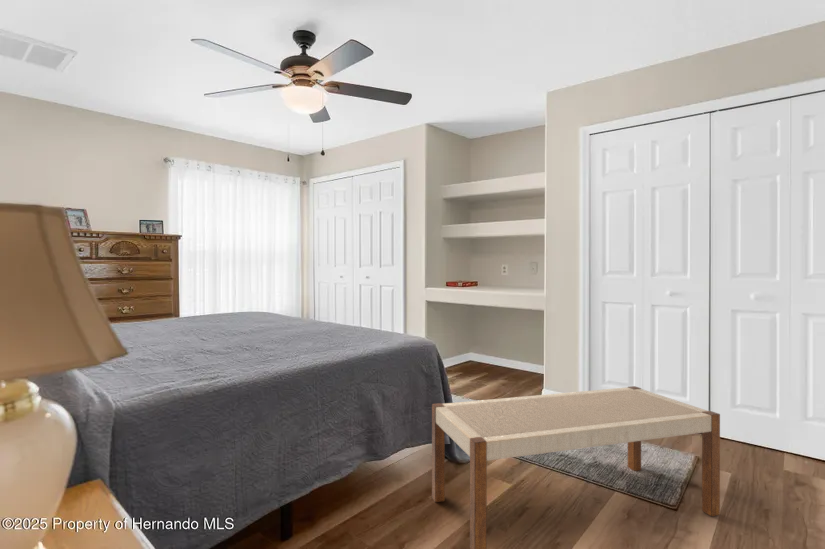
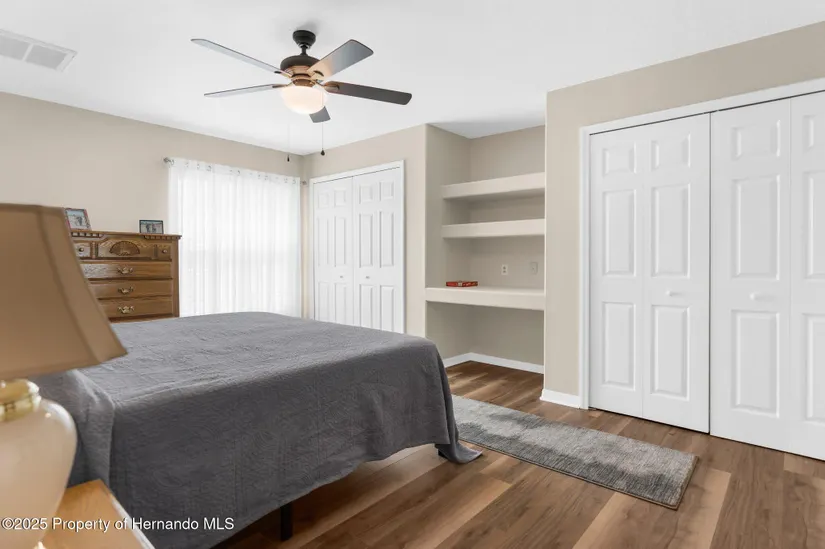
- bench (570, 449)
